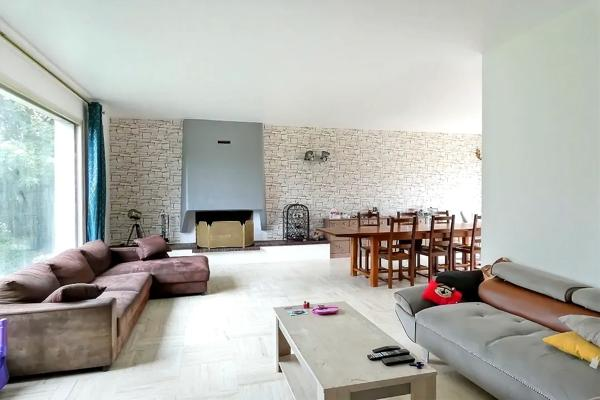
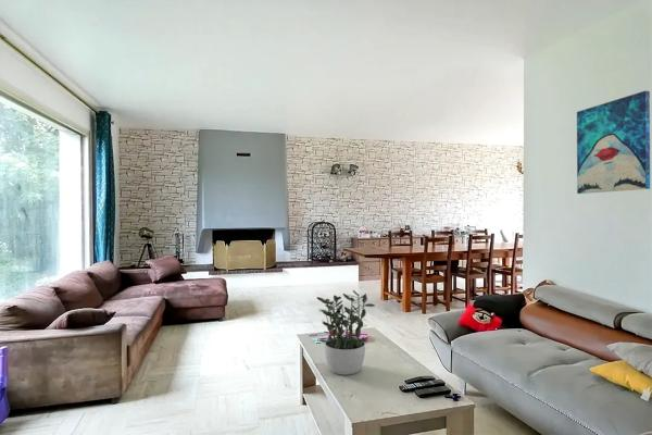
+ wall art (610, 147)
+ potted plant (344, 330)
